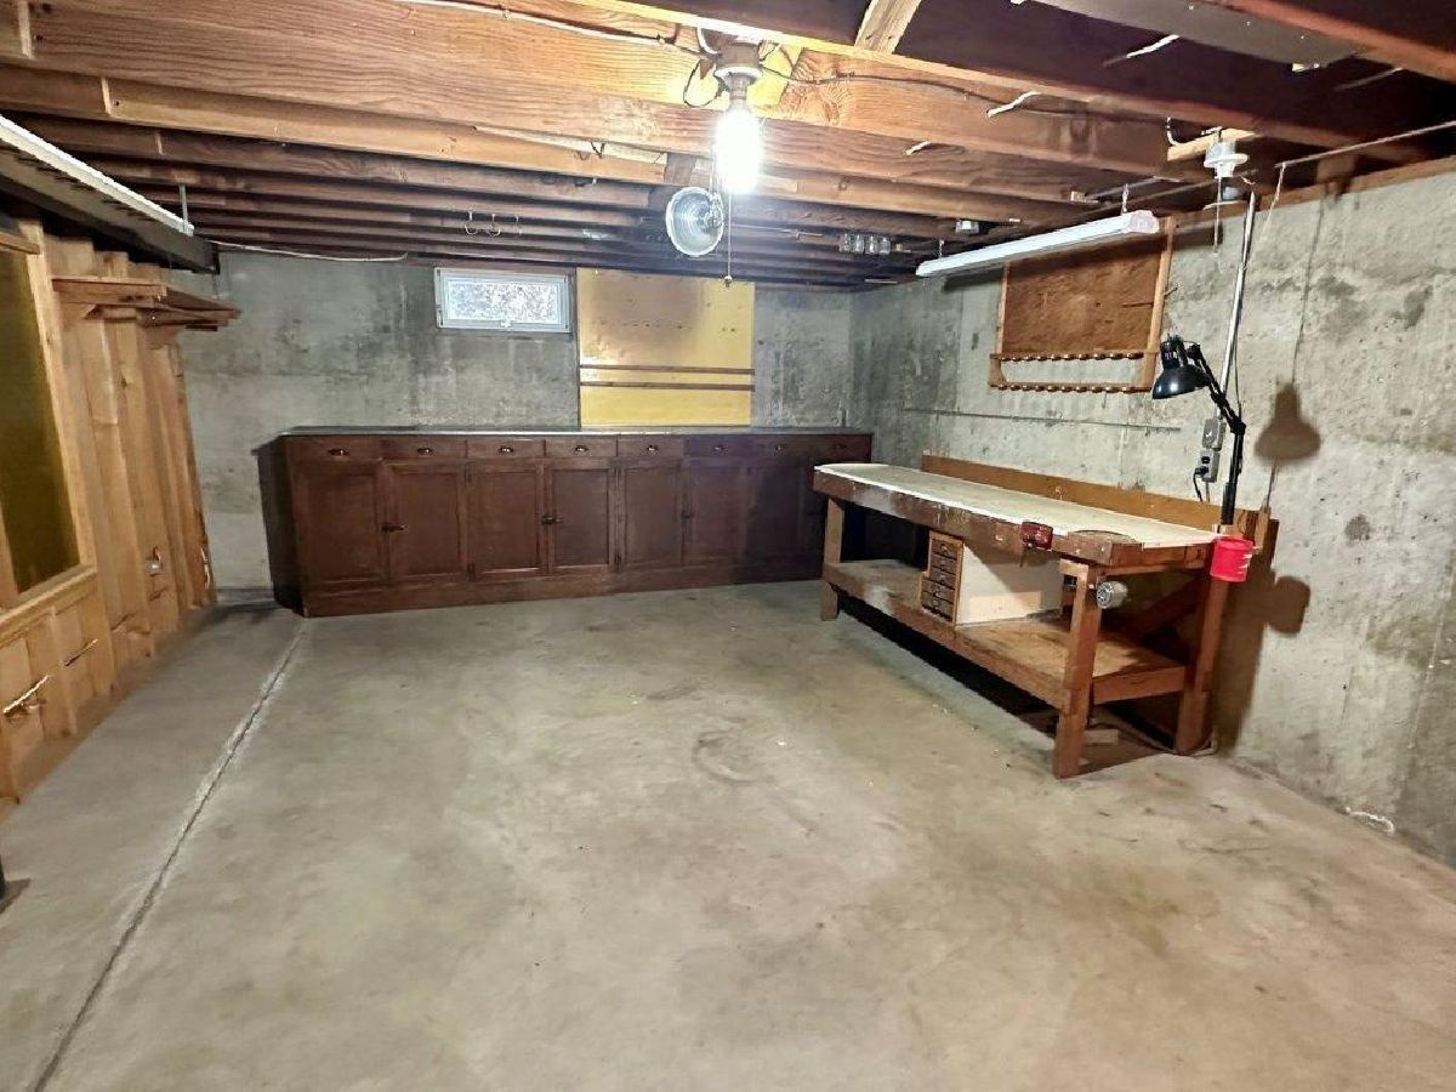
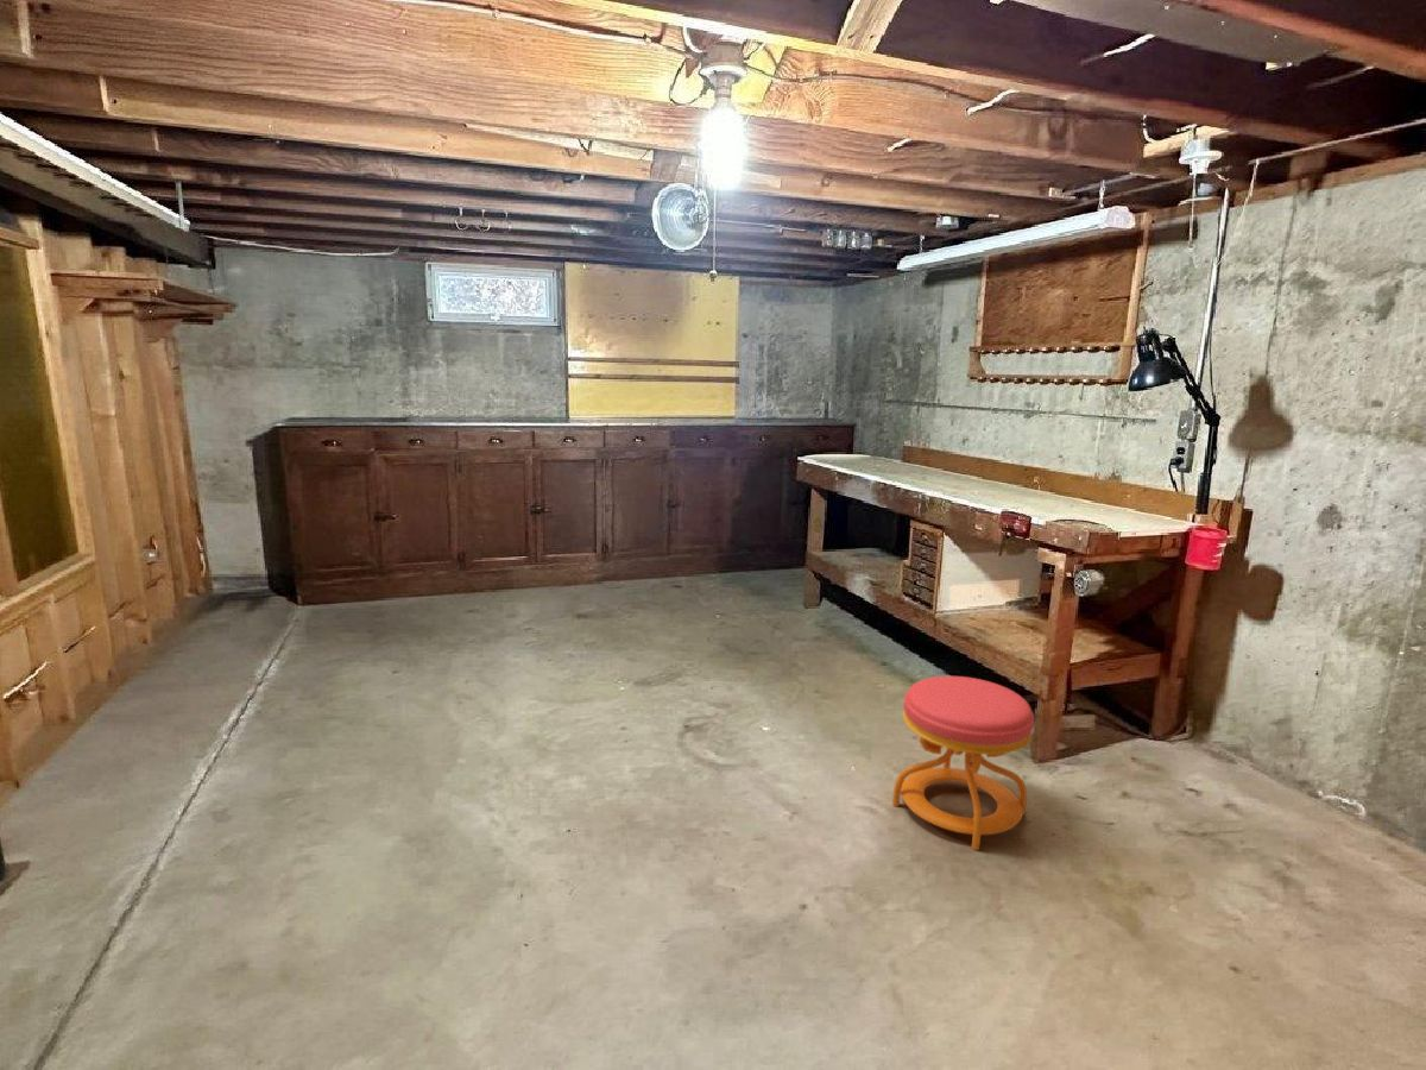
+ stool (965, 754)
